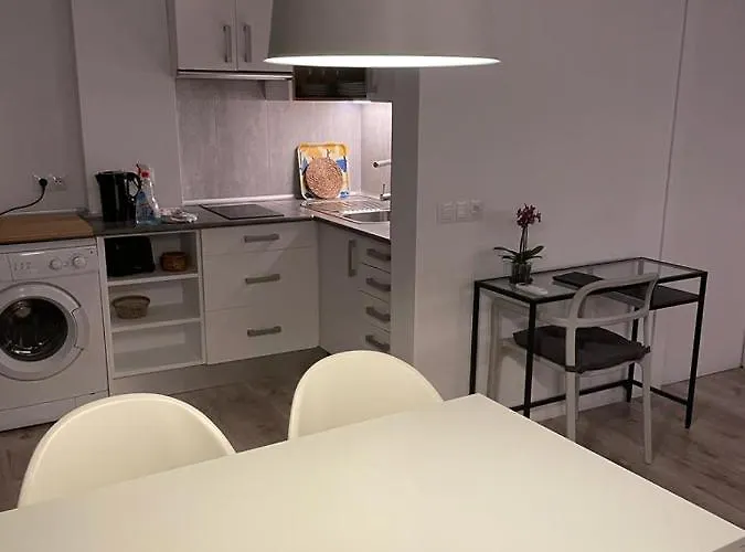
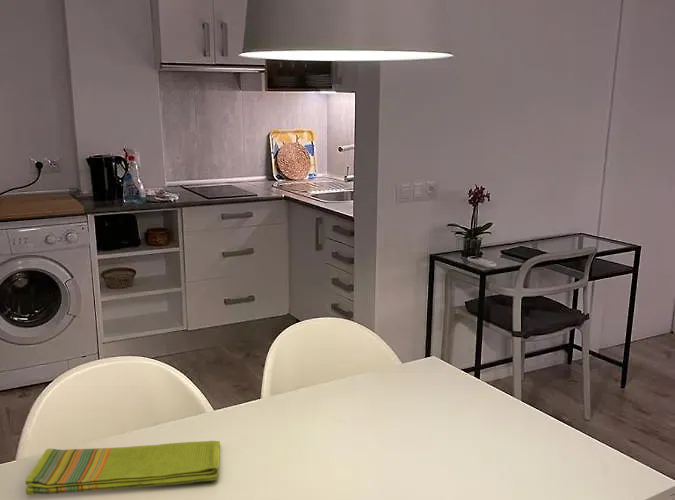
+ dish towel (129, 462)
